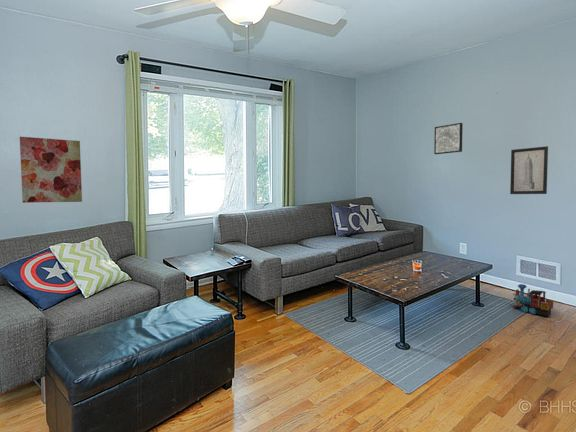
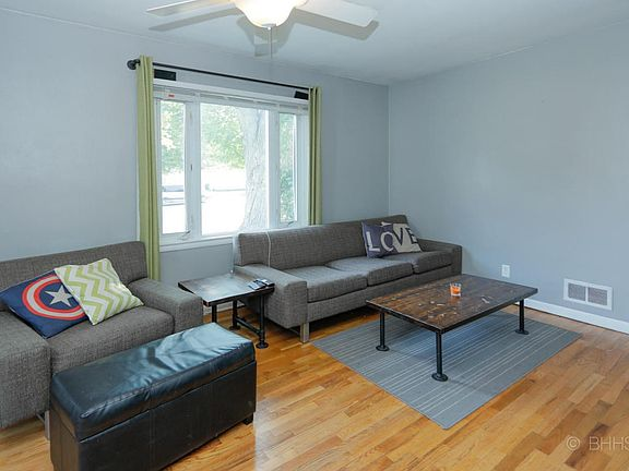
- wall art (448, 139)
- wall art (52, 170)
- wall art (528, 171)
- toy train (531, 299)
